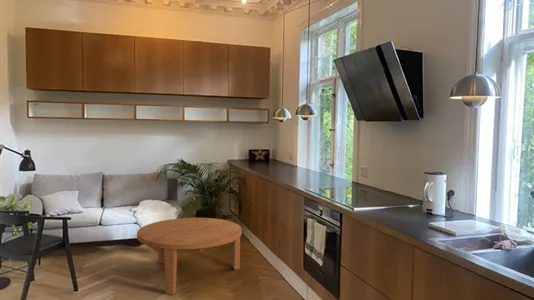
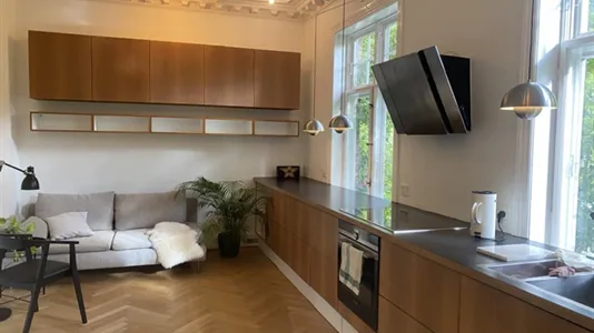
- coffee table (192, 249)
